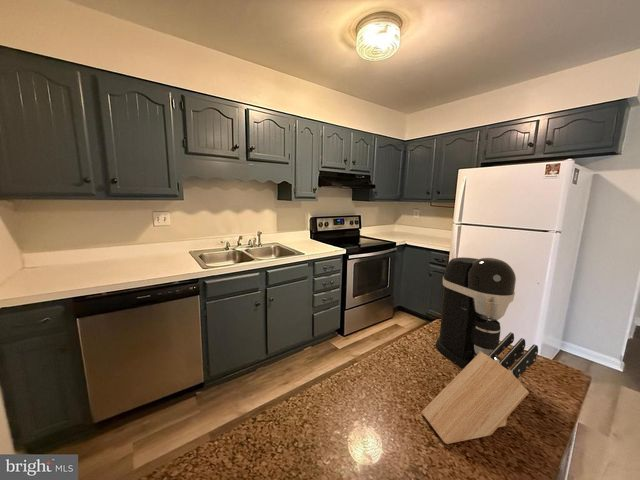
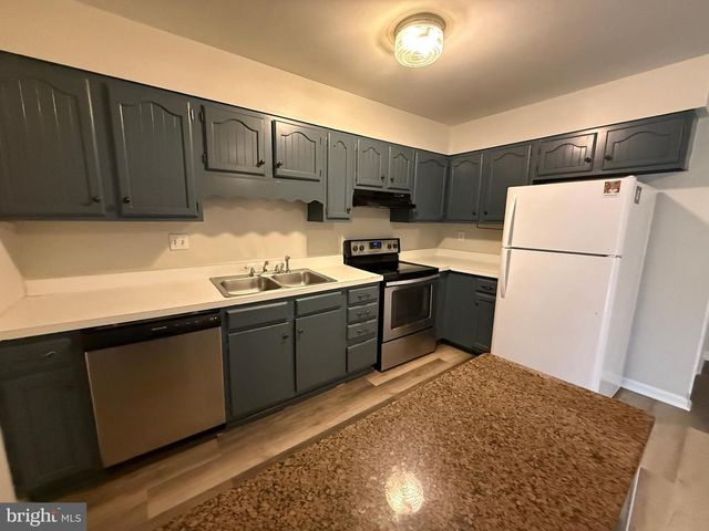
- knife block (482, 382)
- coffee maker (473, 308)
